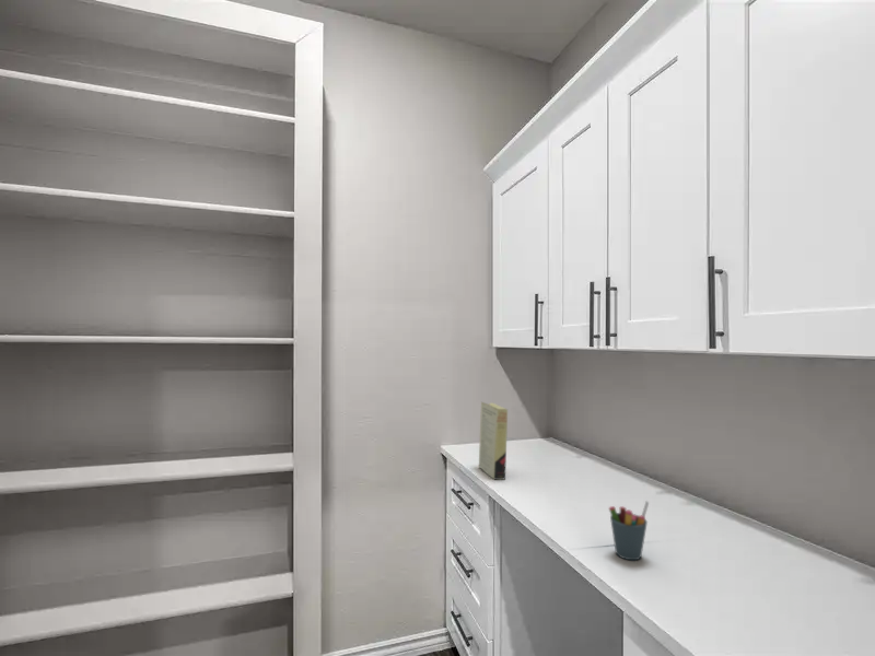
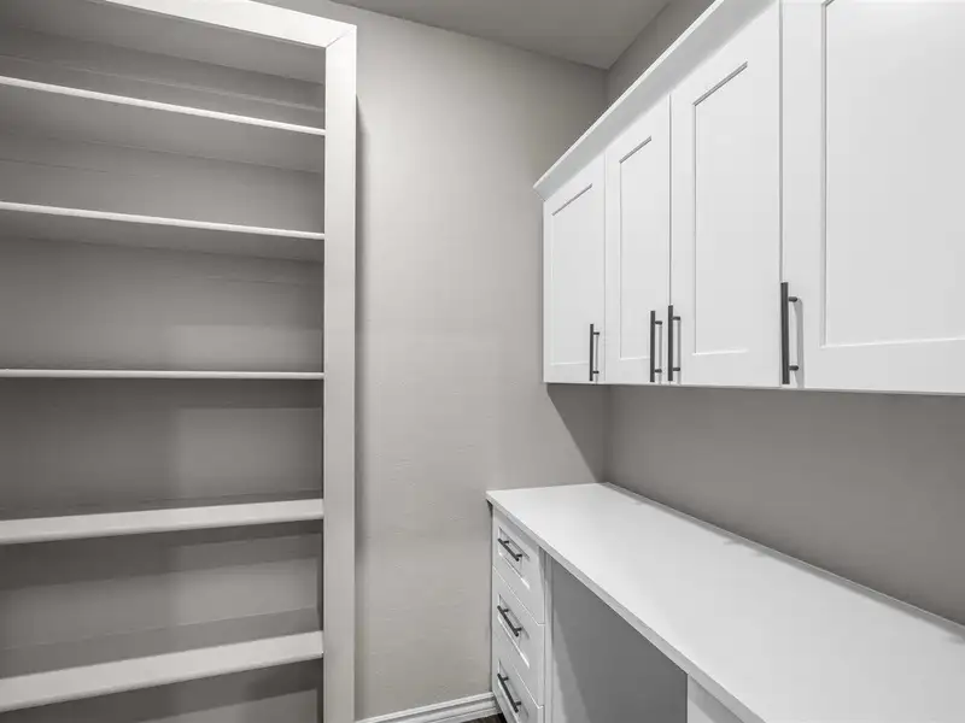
- pen holder (628, 527)
- book (492, 437)
